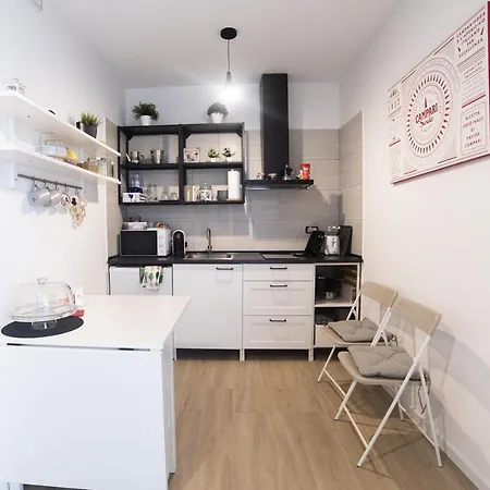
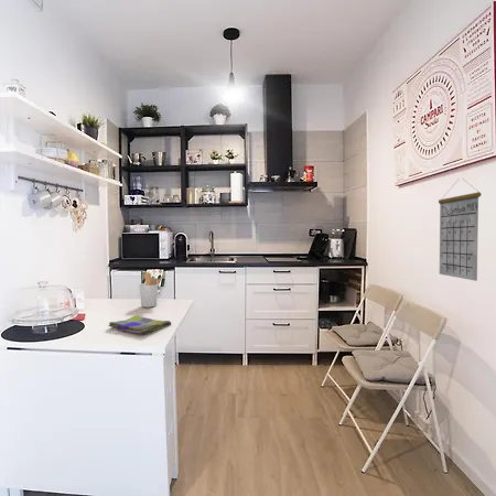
+ dish towel (140, 323)
+ calendar (457, 227)
+ utensil holder (153, 289)
